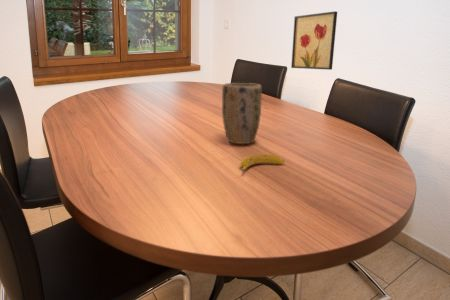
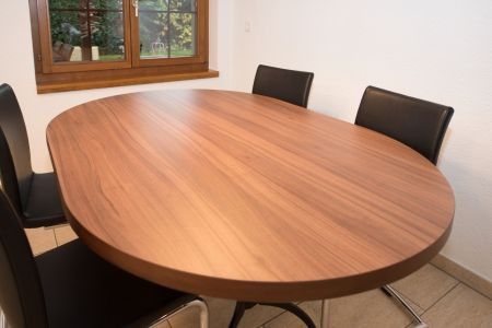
- banana (260, 162)
- plant pot (241, 113)
- wall art (313, 42)
